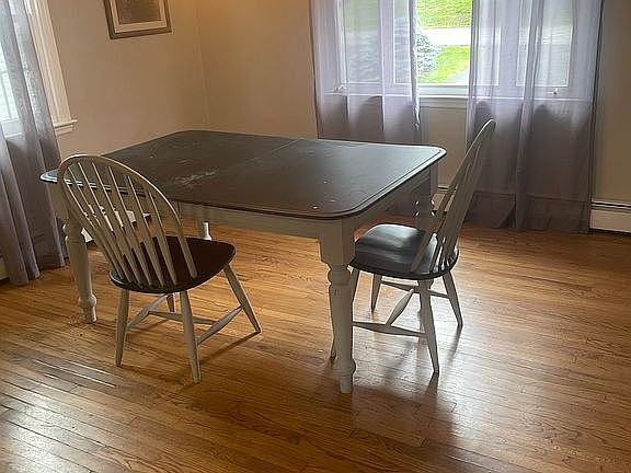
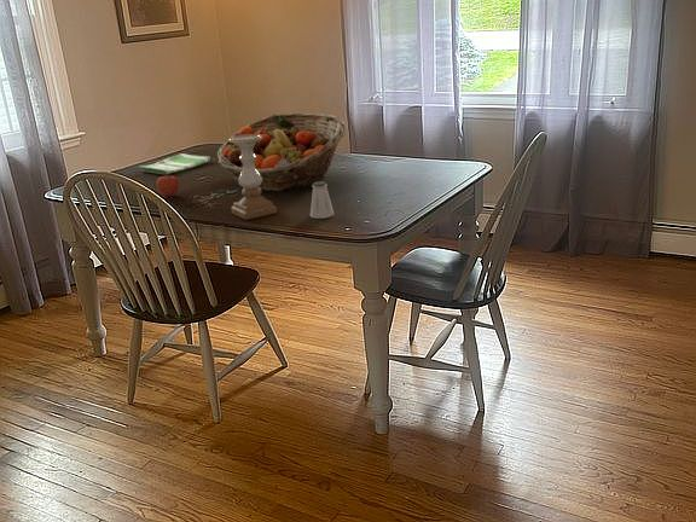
+ apple (167, 184)
+ saltshaker (320, 198)
+ fruit basket (282, 151)
+ candle holder (249, 175)
+ dish towel (175, 163)
